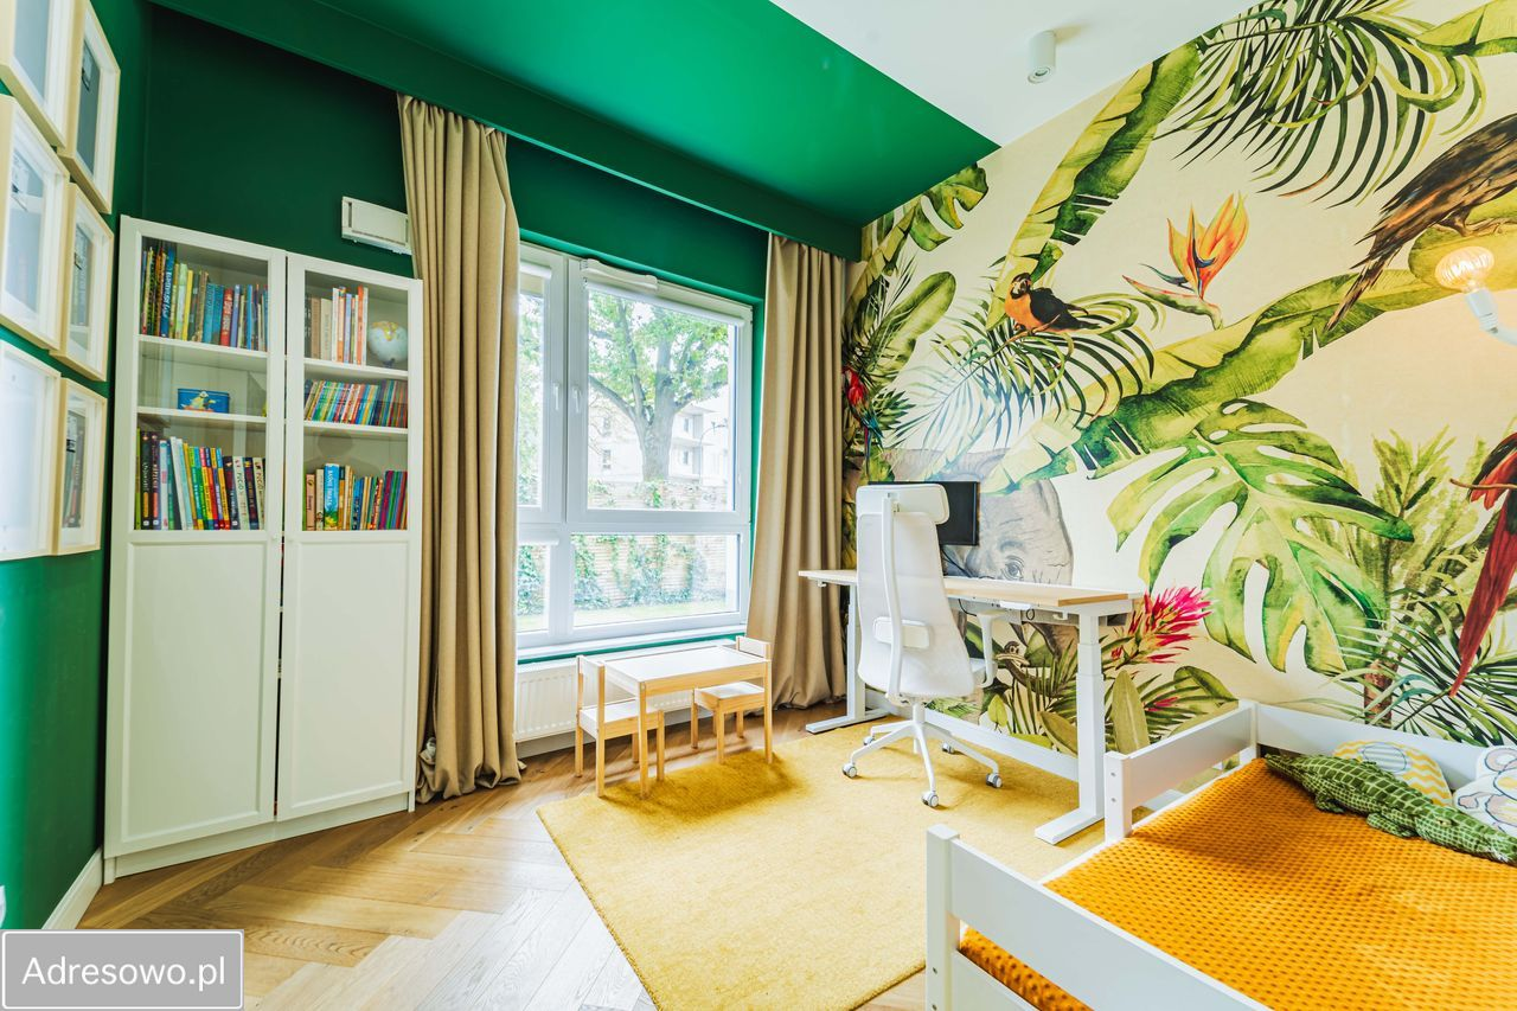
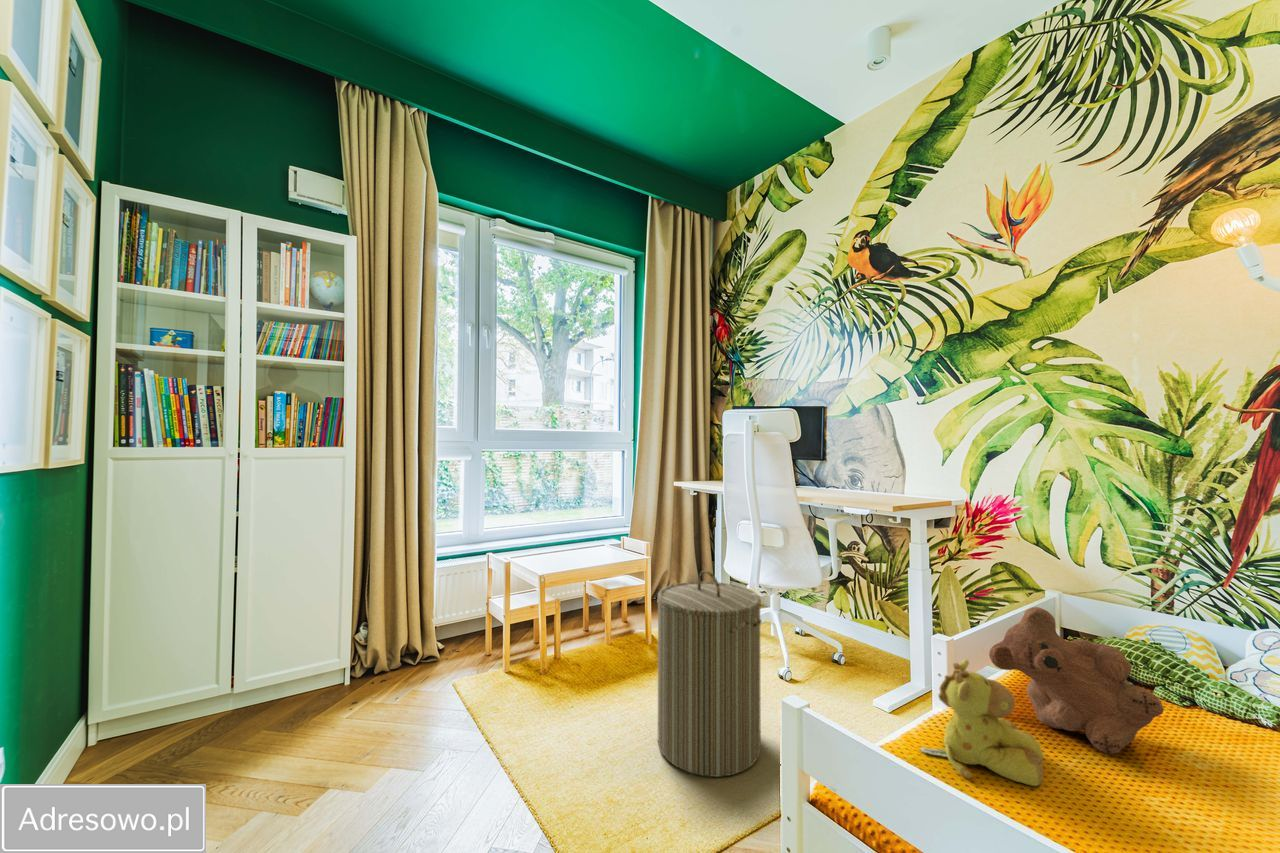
+ laundry hamper (708, 657)
+ teddy bear (1067, 671)
+ giraffe plush (982, 713)
